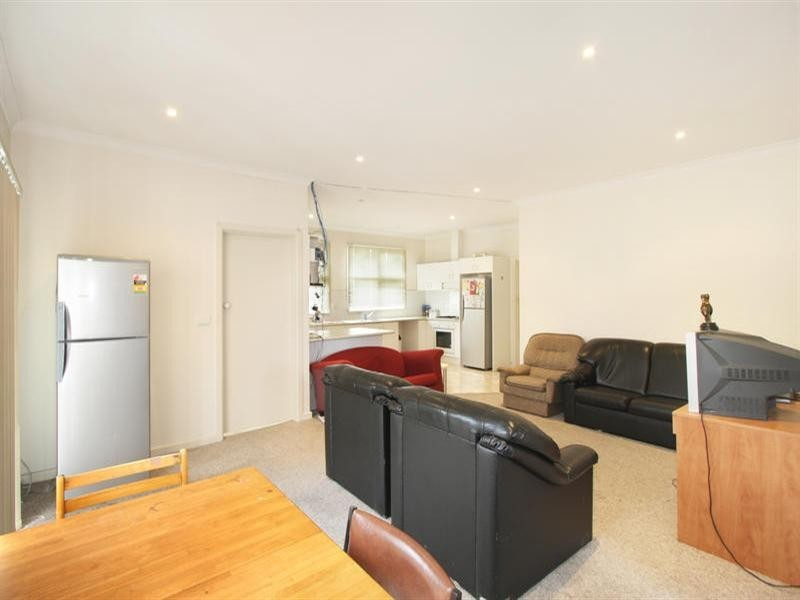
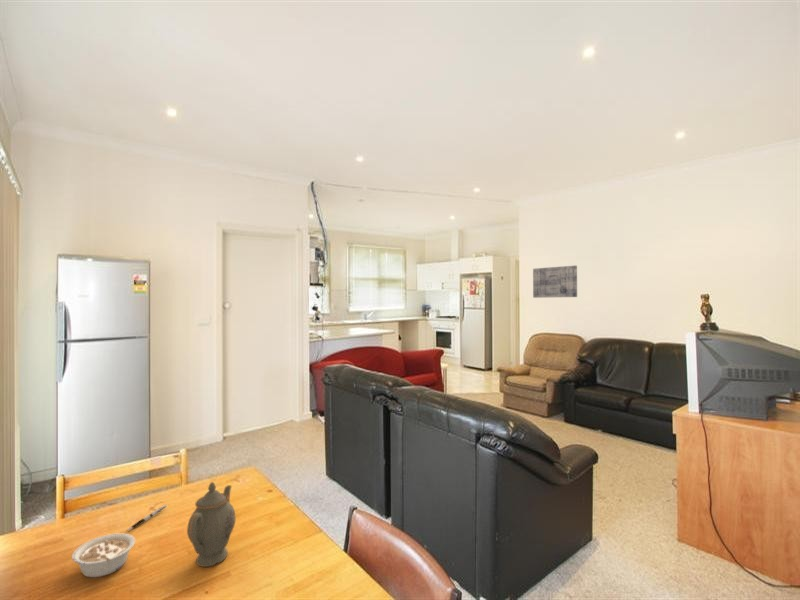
+ chinaware (212, 519)
+ pen (147, 517)
+ legume (106, 555)
+ wall art (554, 282)
